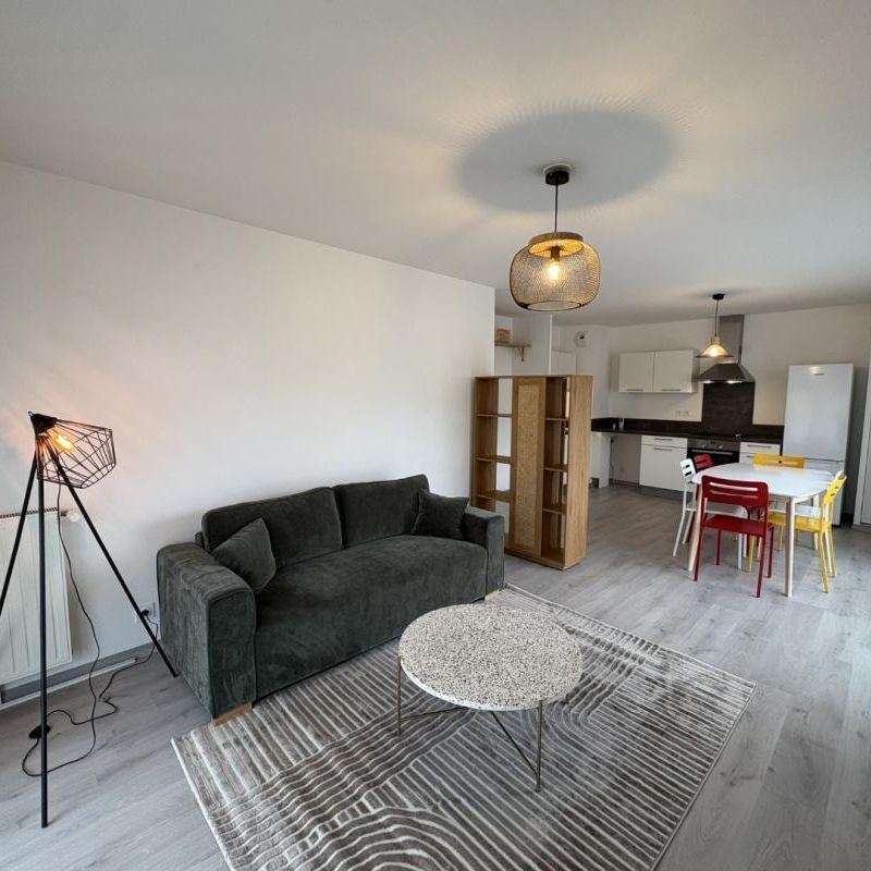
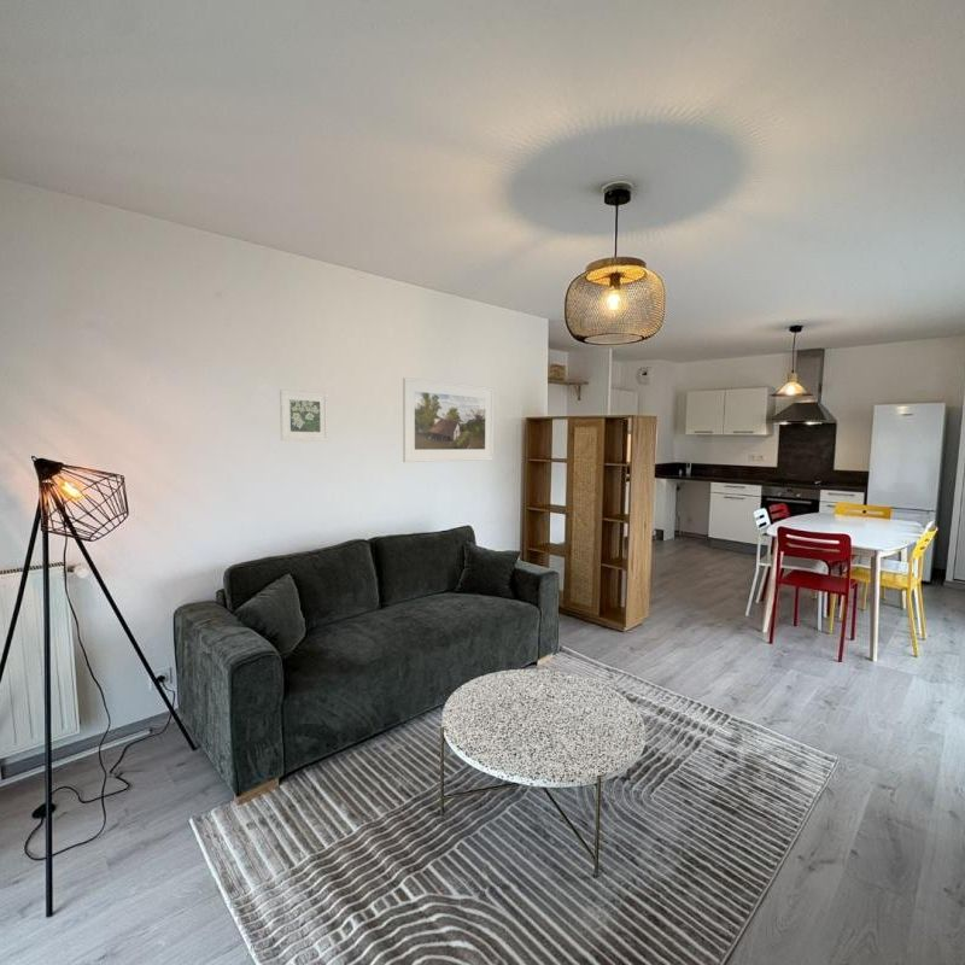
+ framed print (304, 416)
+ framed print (451, 422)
